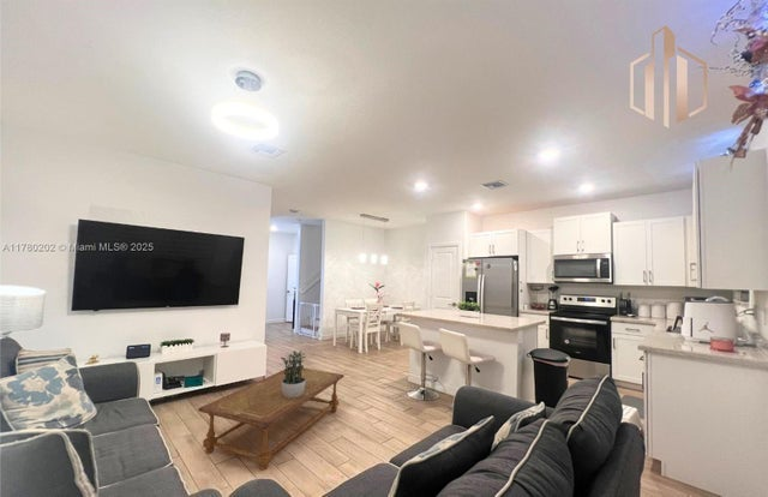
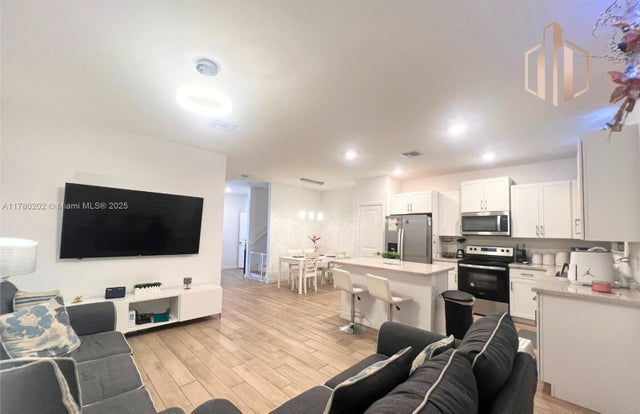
- coffee table (281, 408)
- potted plant (292, 371)
